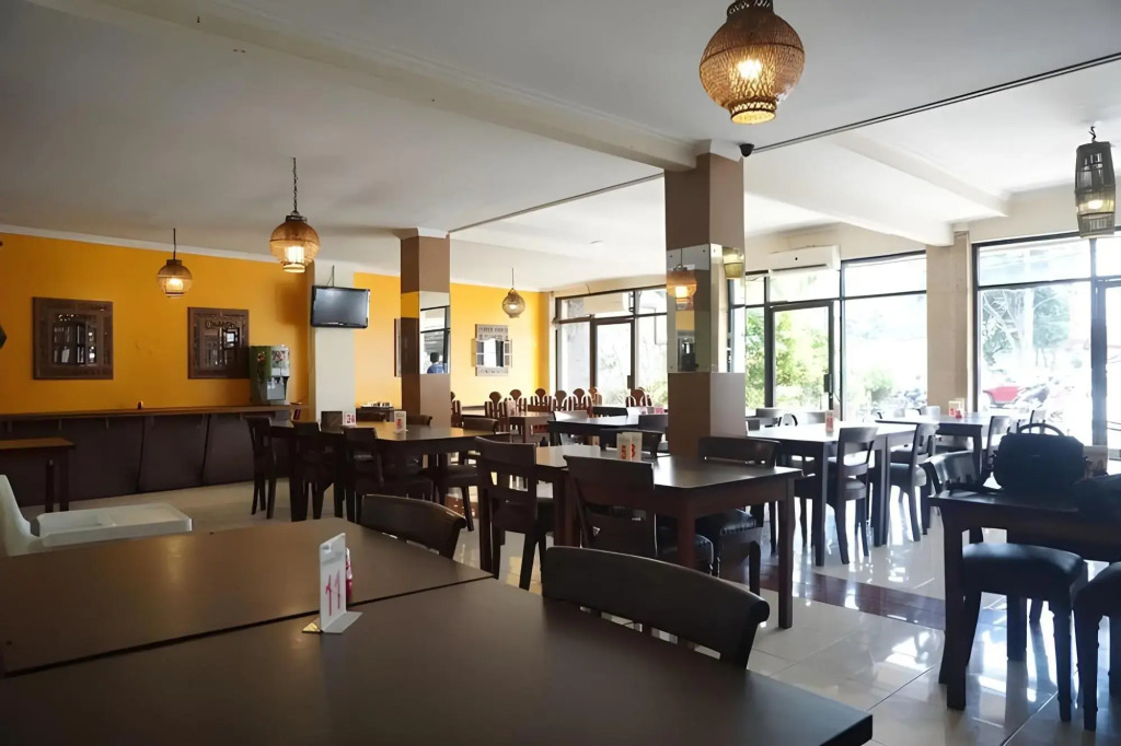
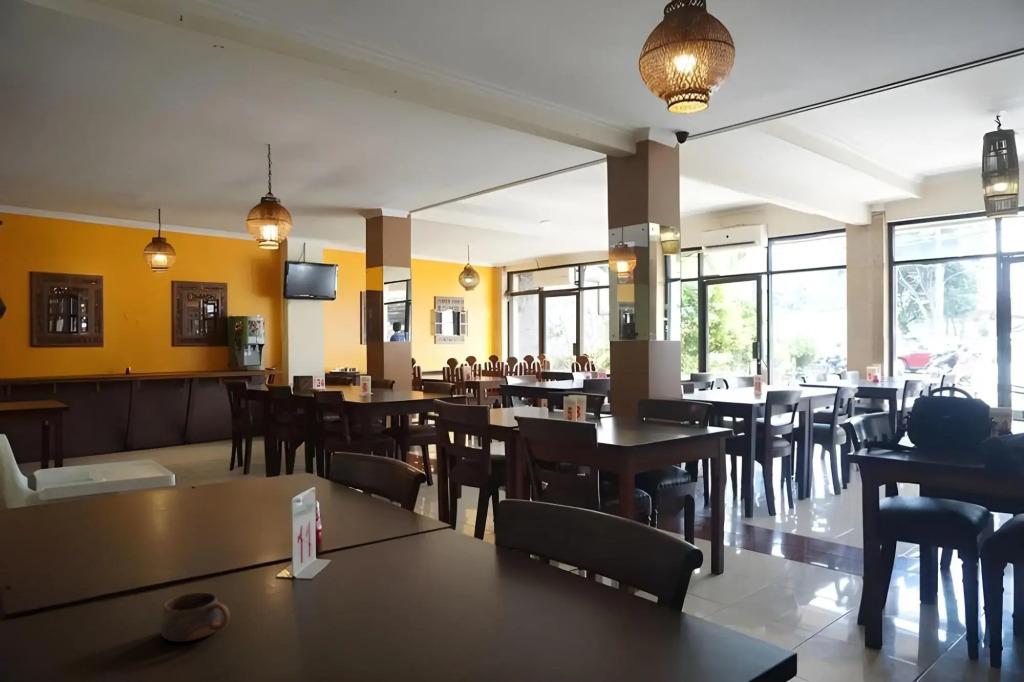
+ cup (196, 617)
